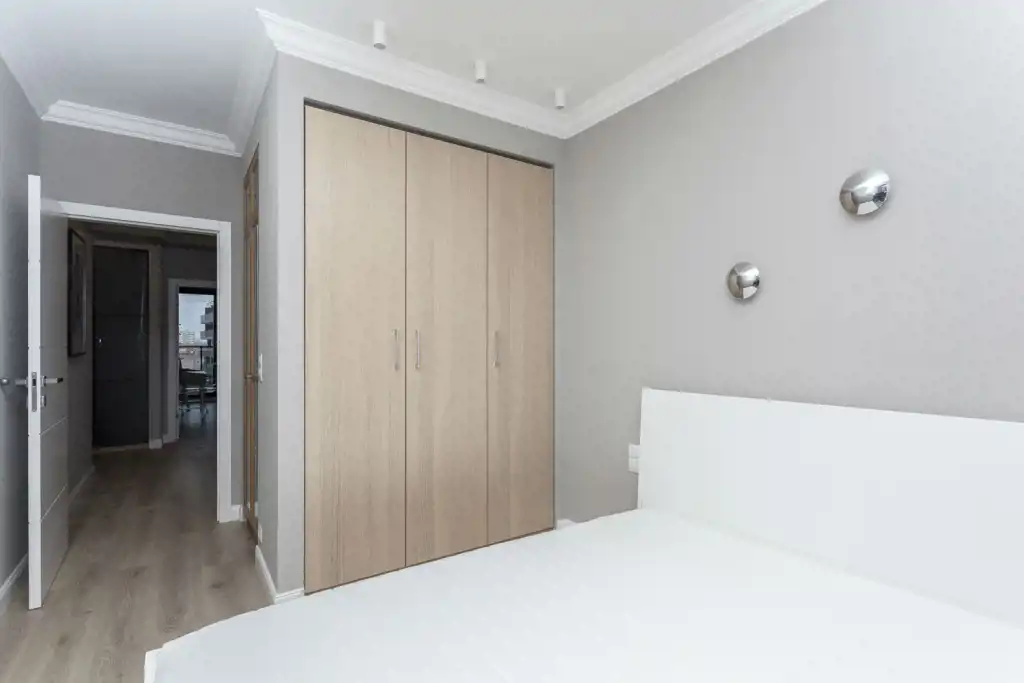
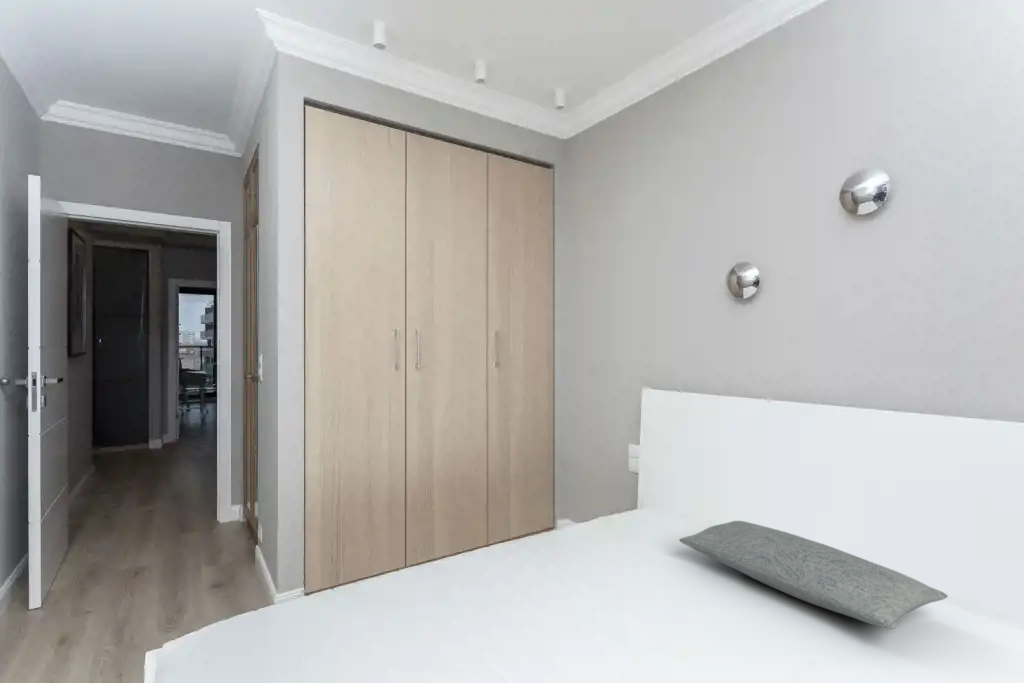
+ pillow (796, 565)
